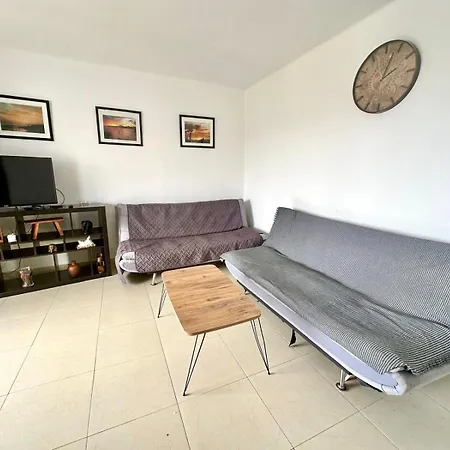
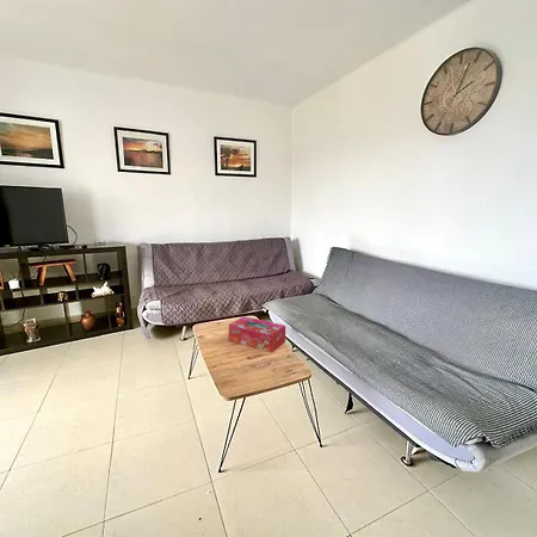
+ tissue box (257, 333)
